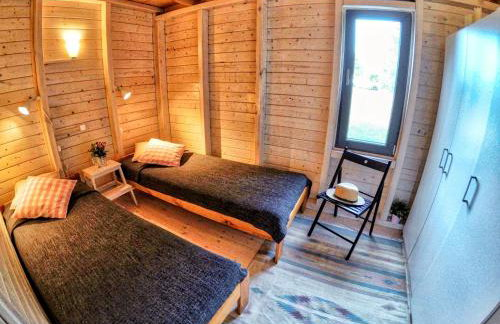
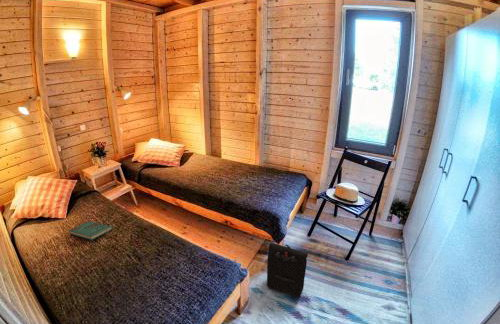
+ book (91, 229)
+ backpack (286, 266)
